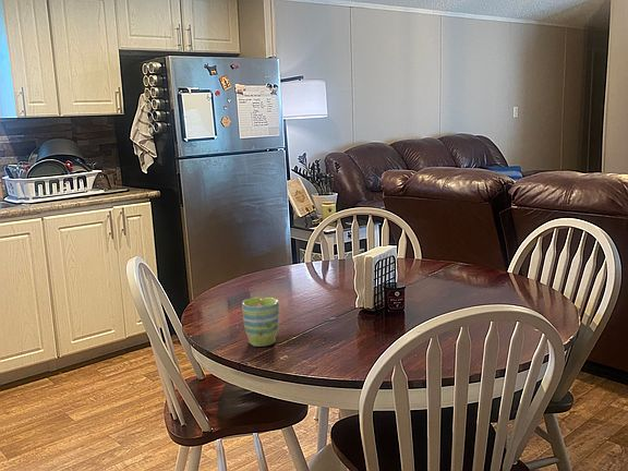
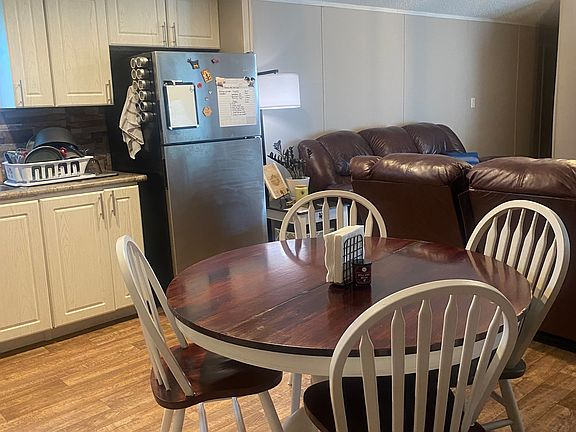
- mug (258, 318)
